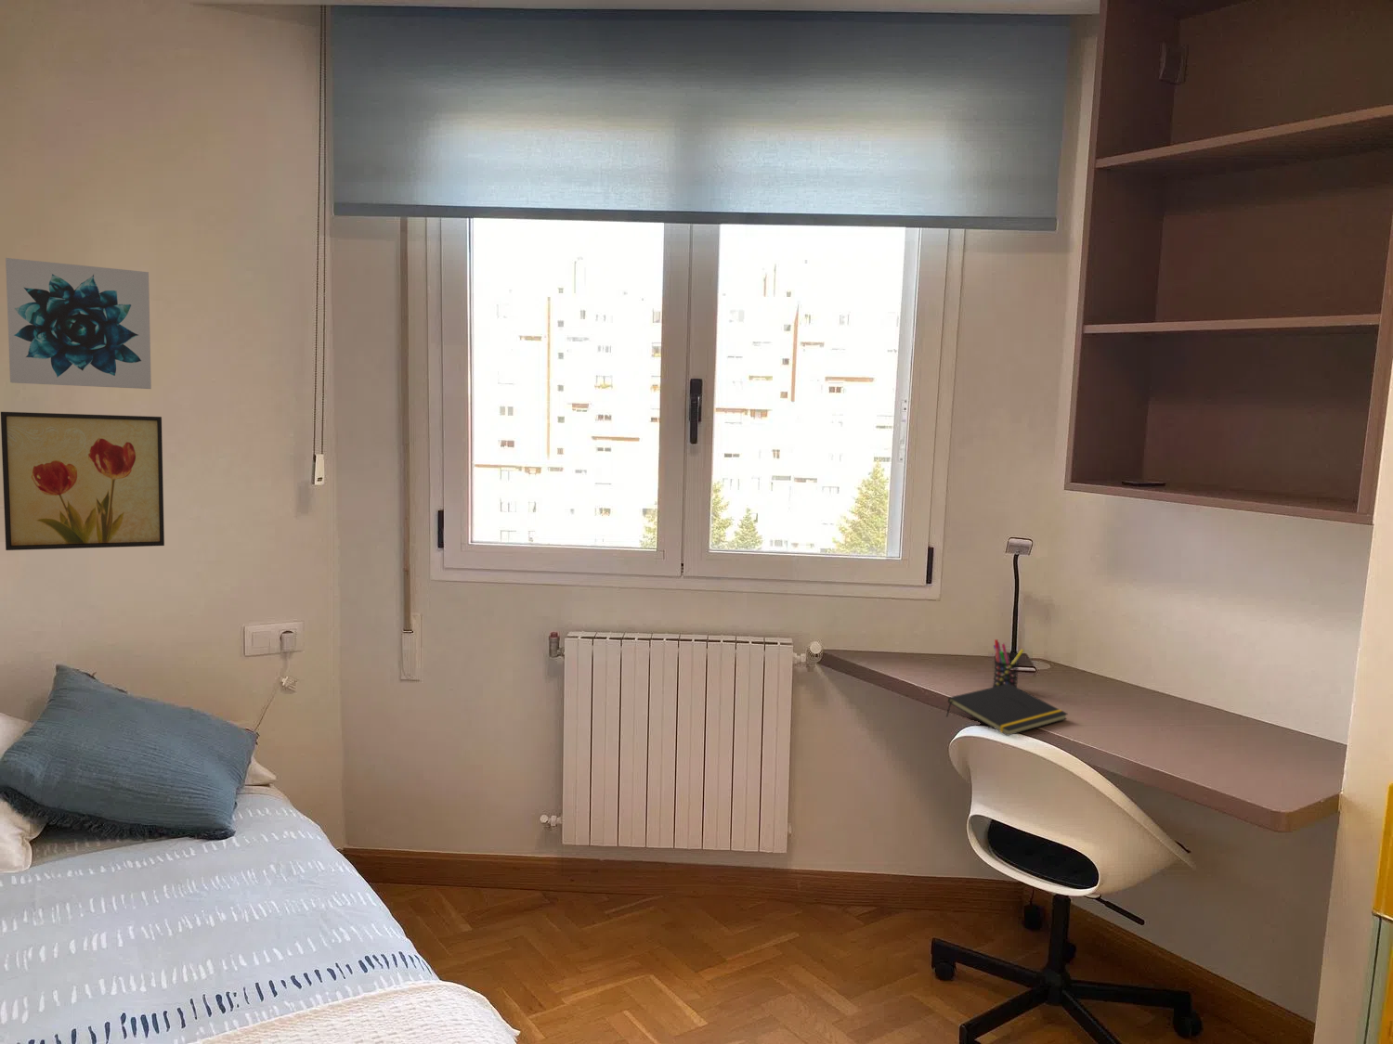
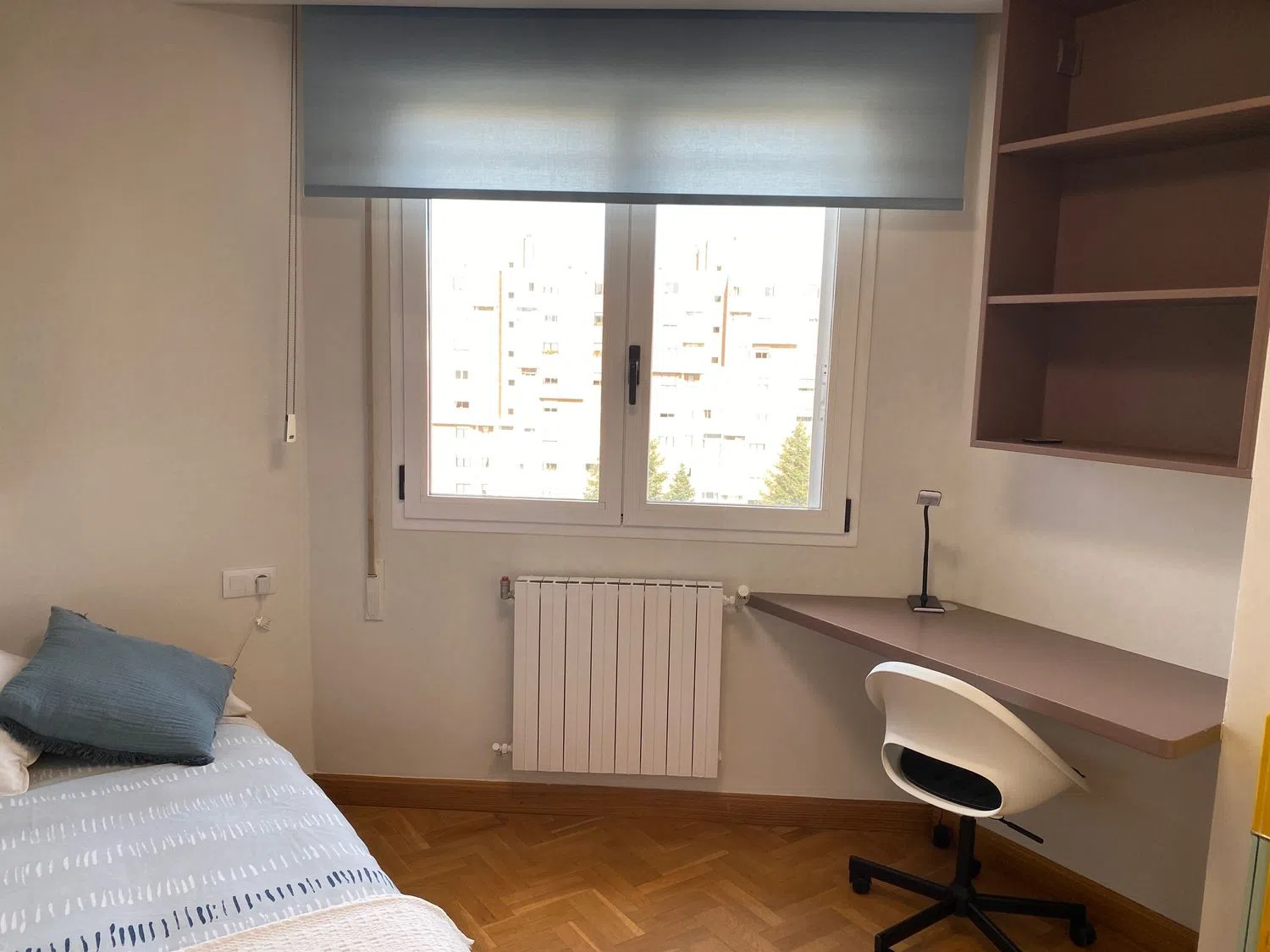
- wall art (81, 326)
- pen holder (1004, 665)
- notepad (1008, 708)
- wall art (86, 480)
